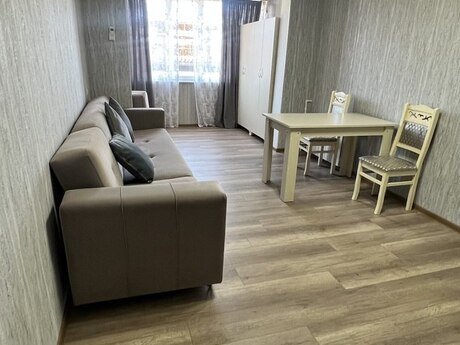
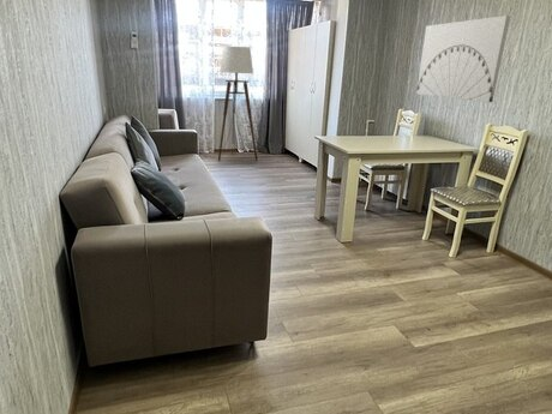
+ wall art (456, 60)
+ floor lamp (227, 104)
